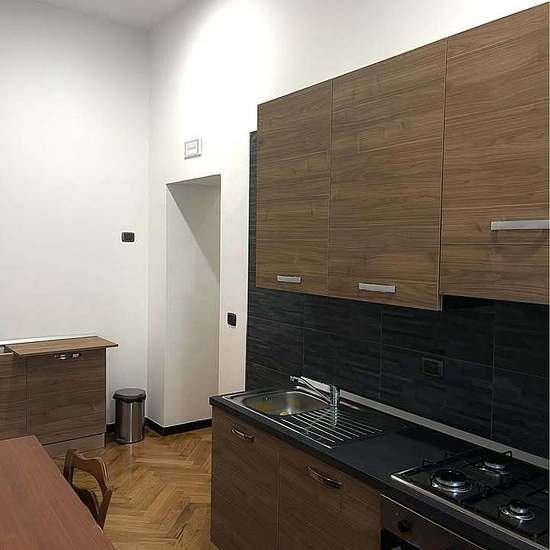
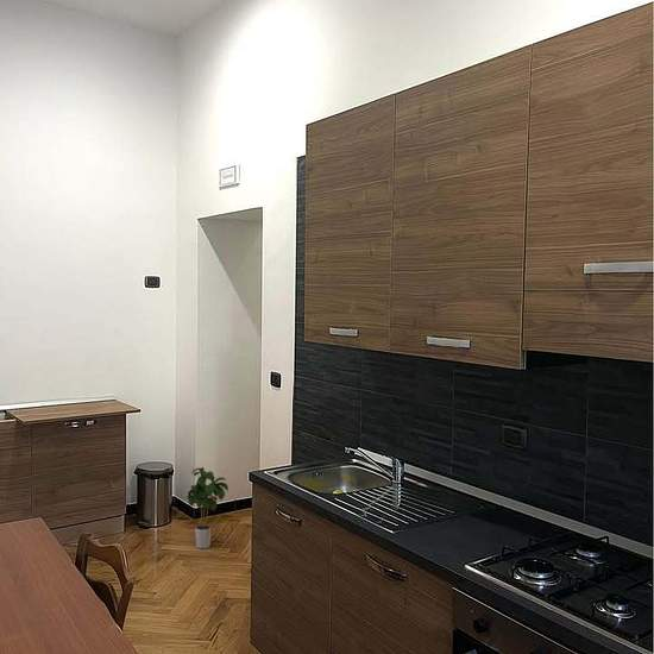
+ potted plant (205, 507)
